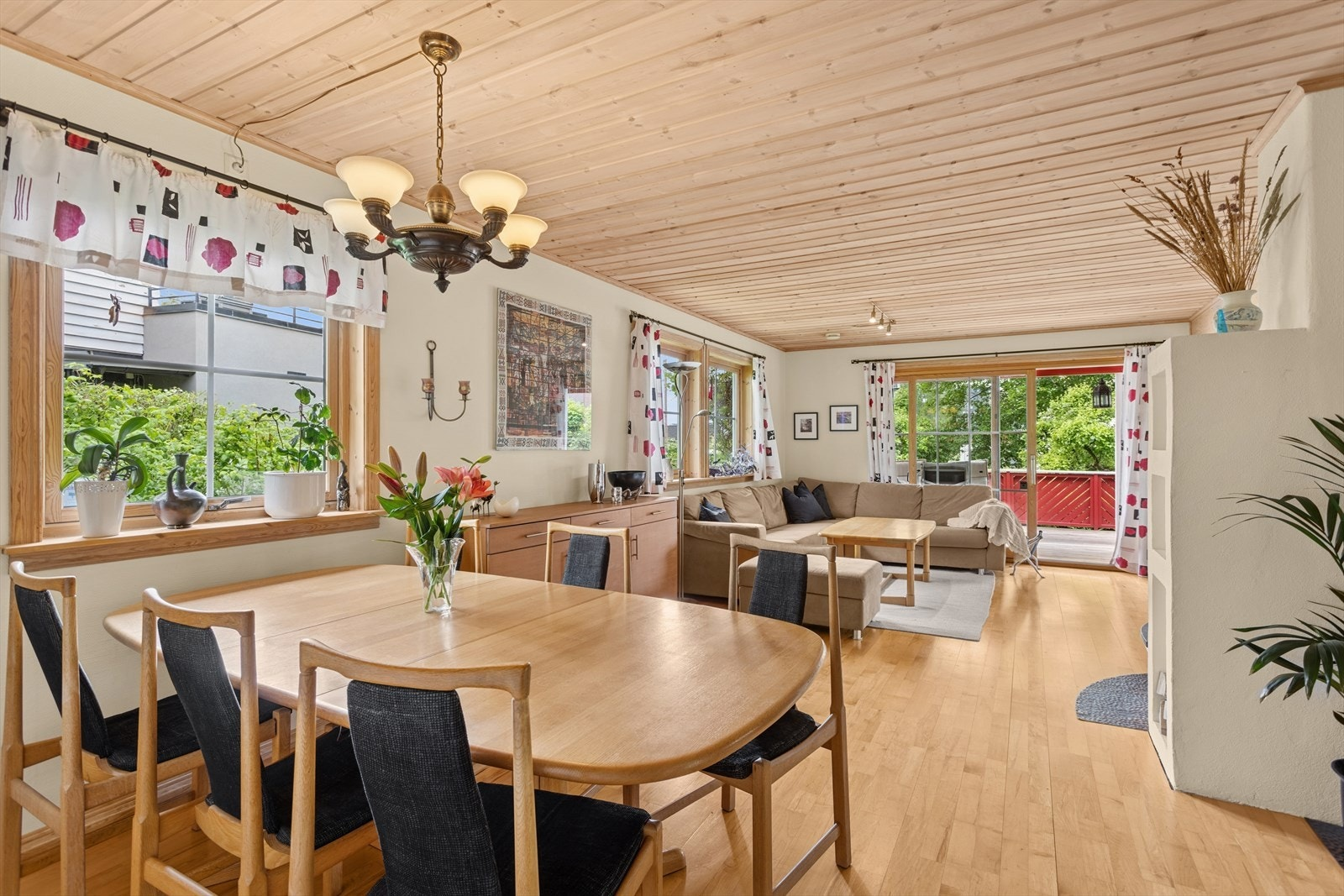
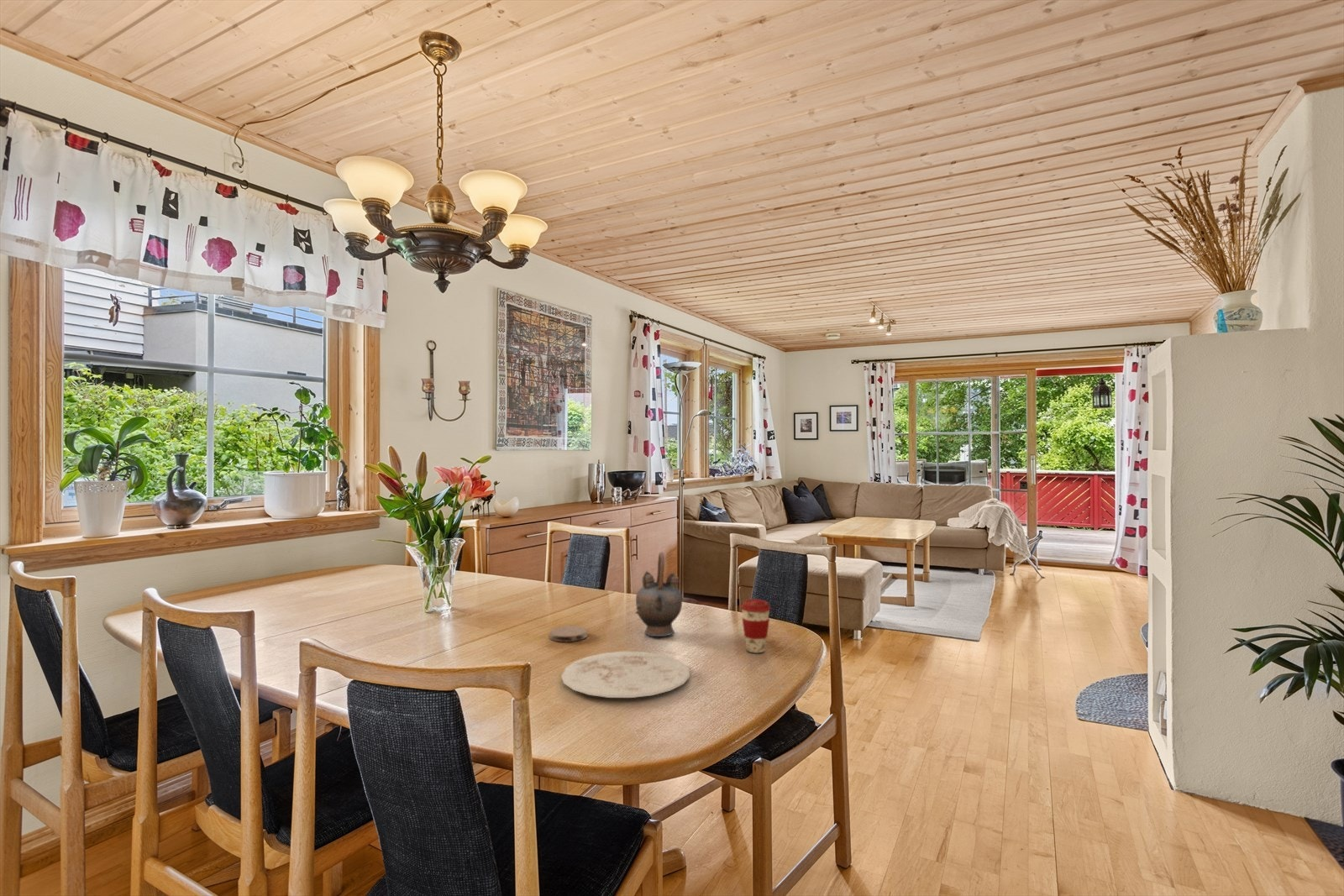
+ plate (626, 673)
+ coaster (568, 633)
+ teapot (659, 594)
+ coffee cup (755, 626)
